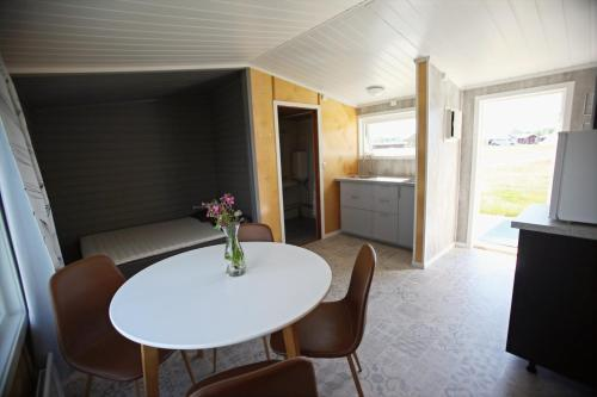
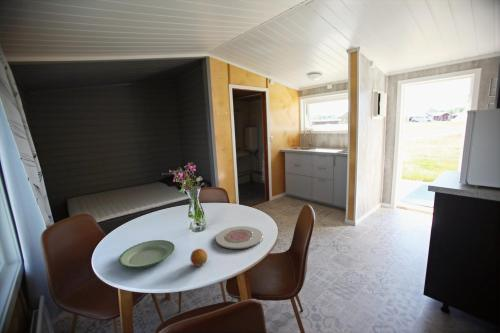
+ fruit (198, 256)
+ plate (239, 236)
+ plate (148, 254)
